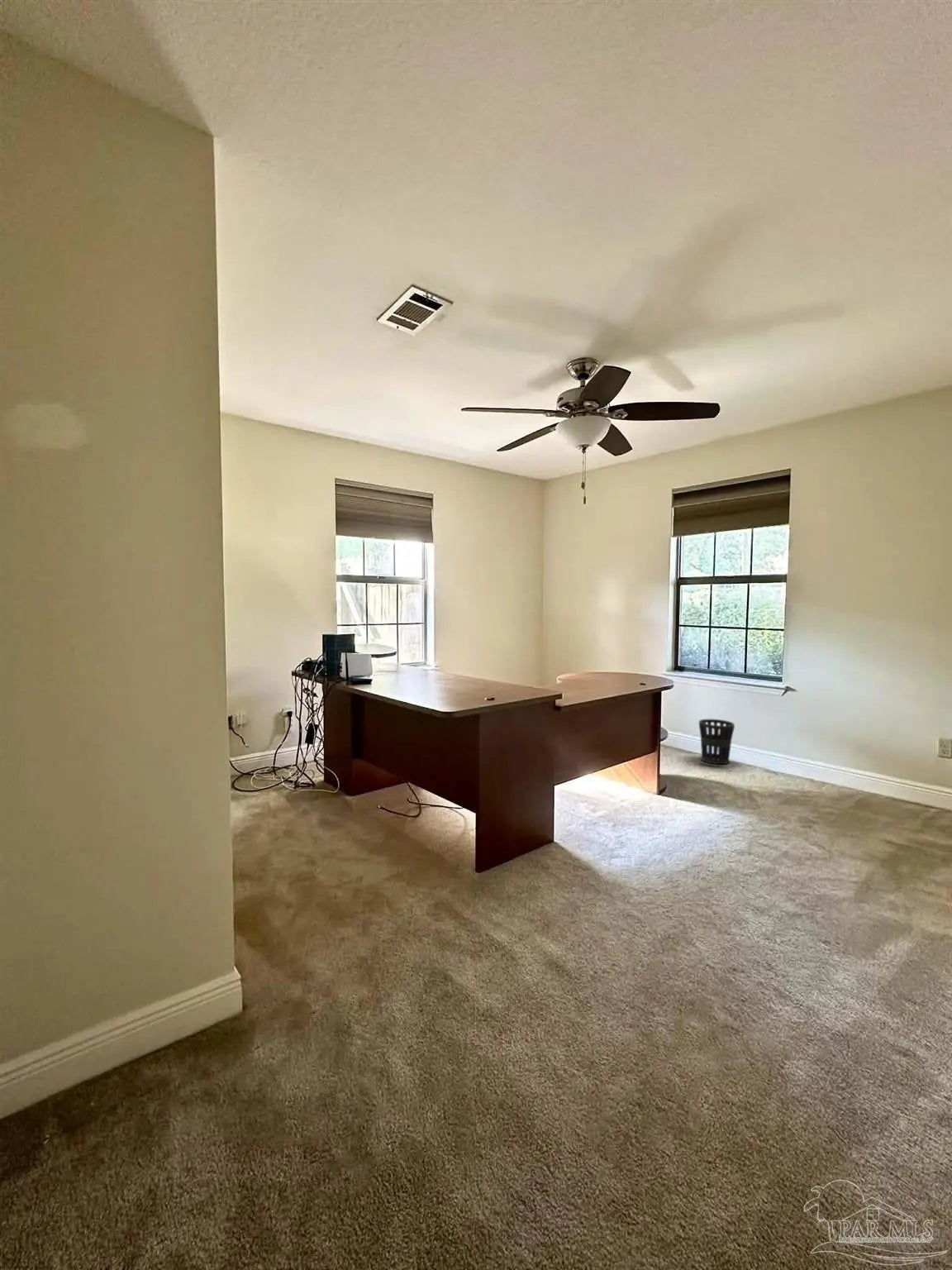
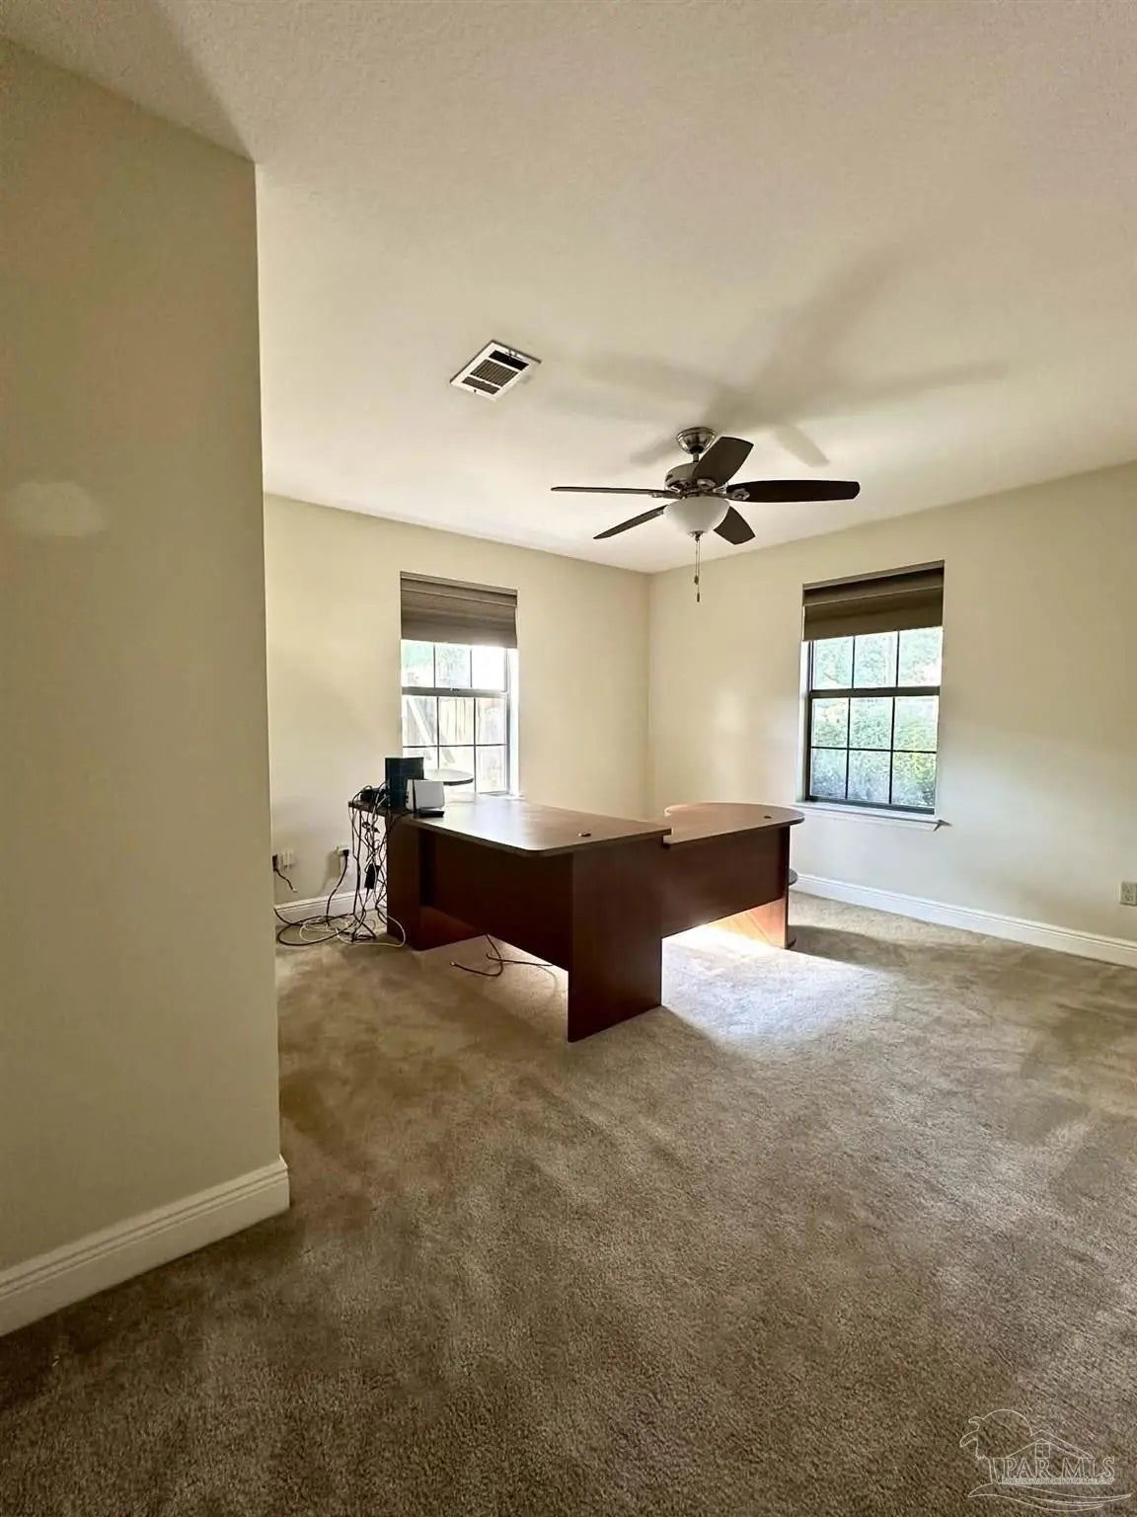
- wastebasket (716, 741)
